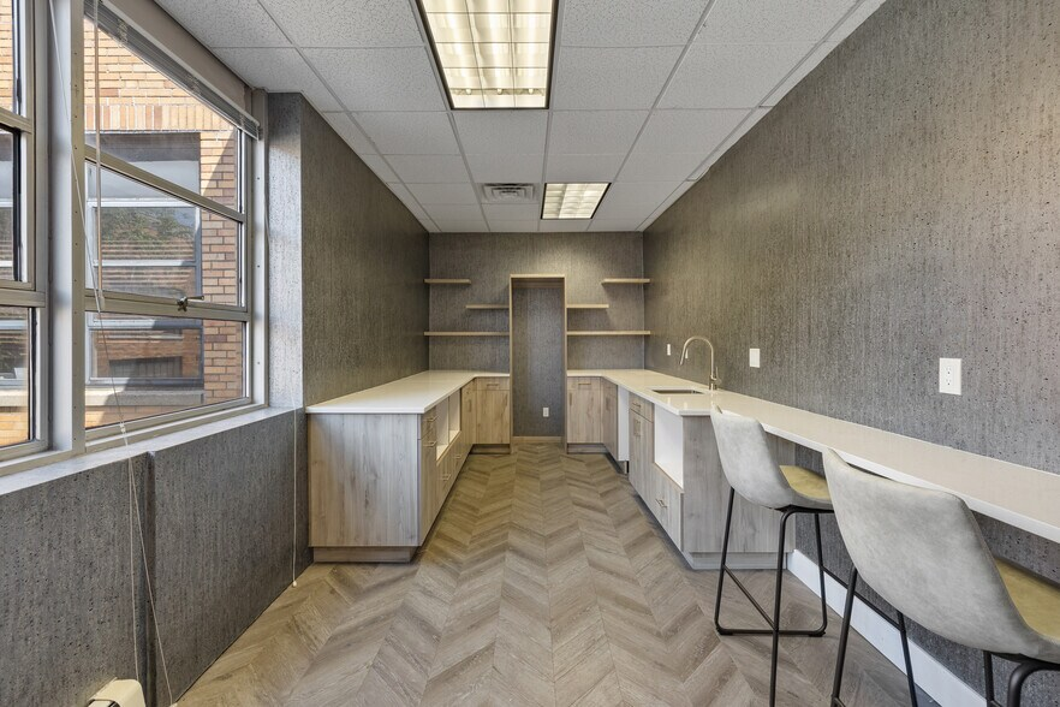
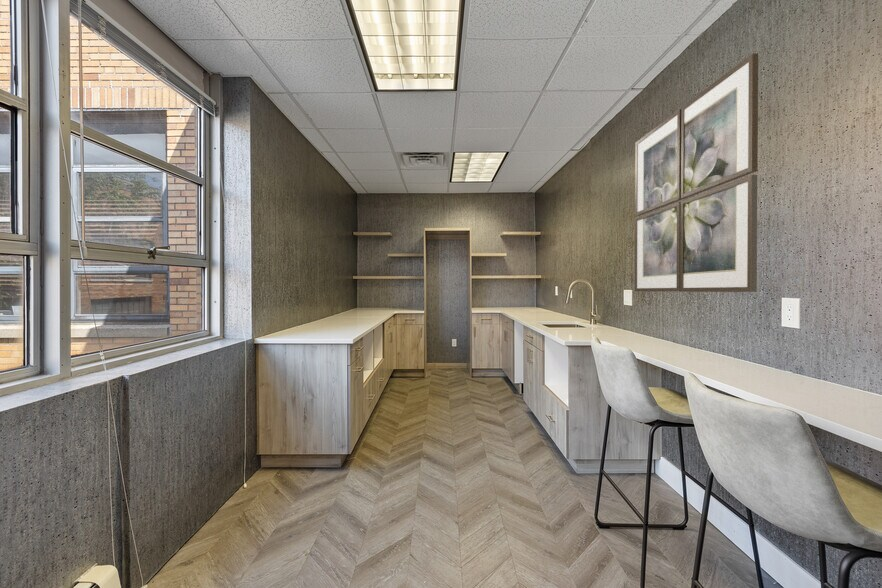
+ wall art (683, 200)
